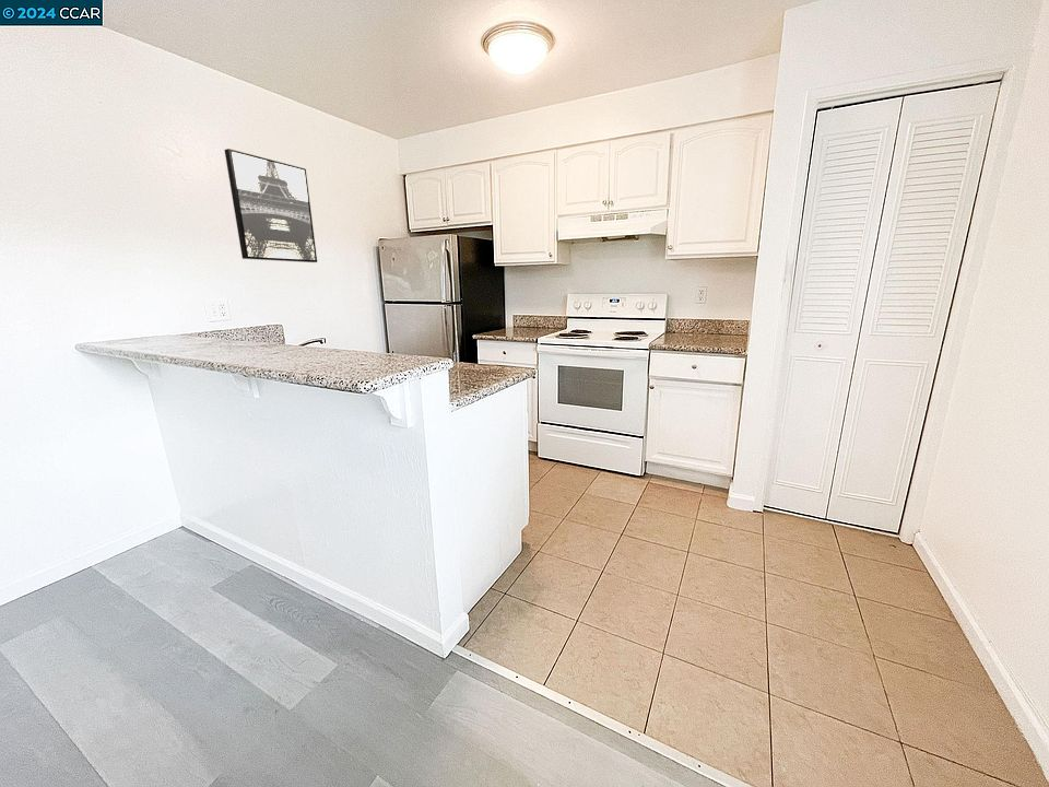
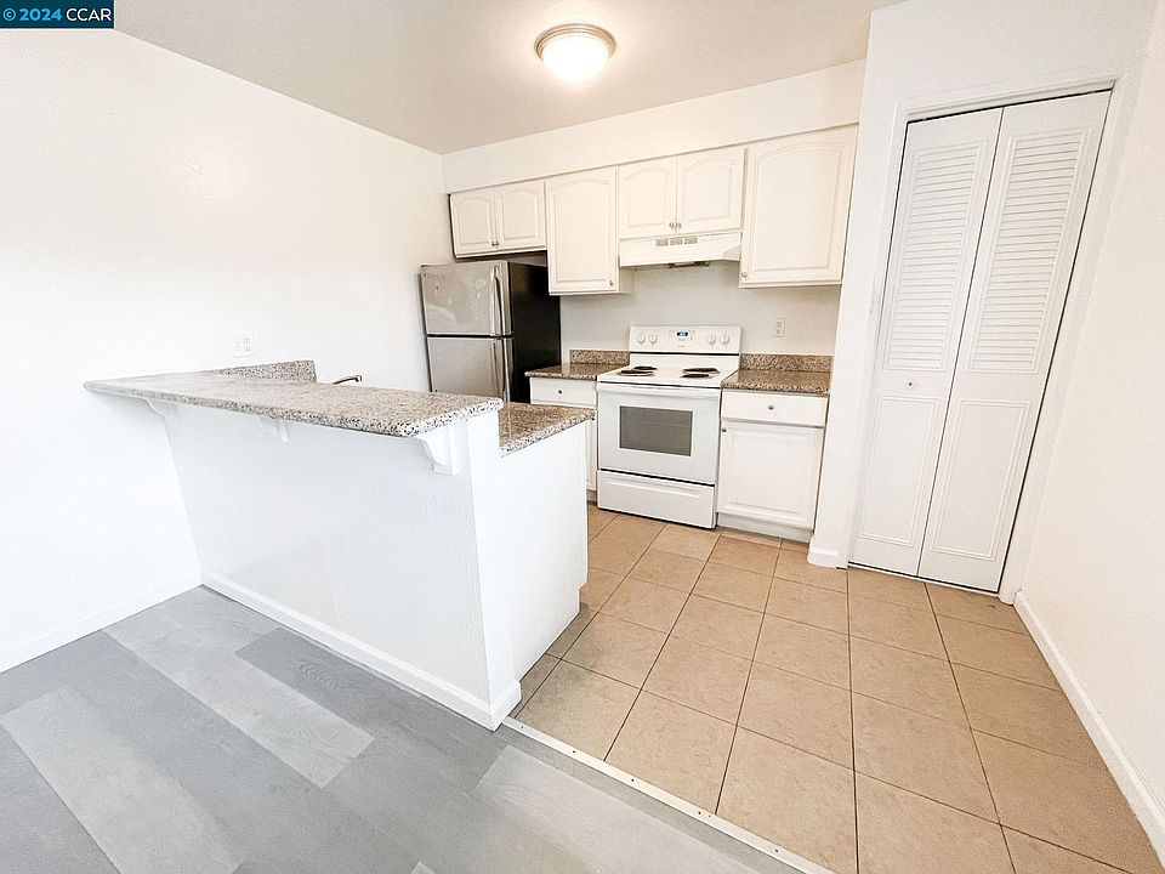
- wall art (275, 211)
